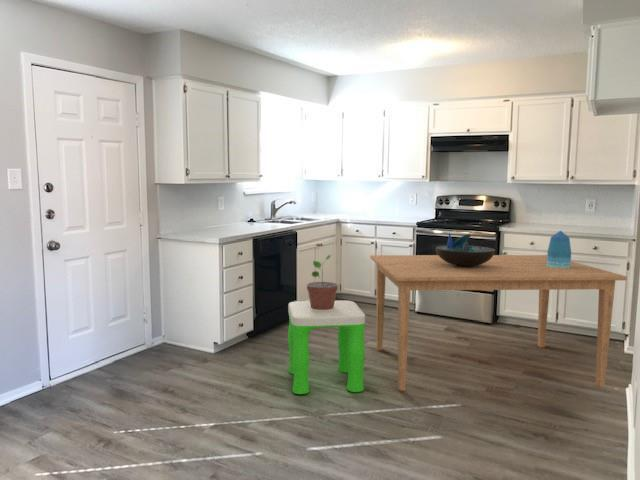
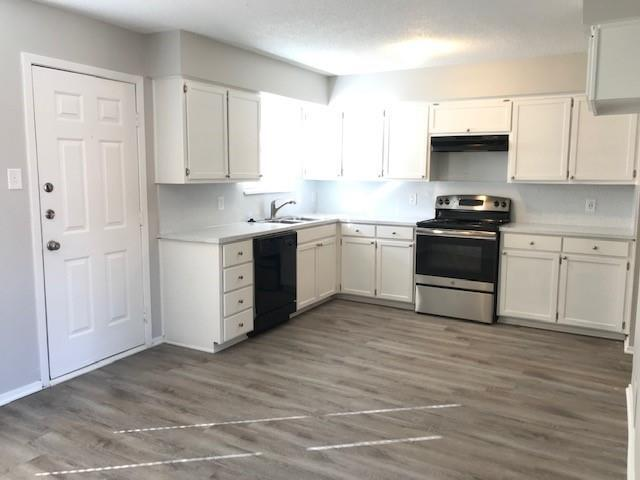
- decorative bowl (465, 248)
- vase (559, 247)
- stool (338, 344)
- potted plant (322, 281)
- dining table (481, 289)
